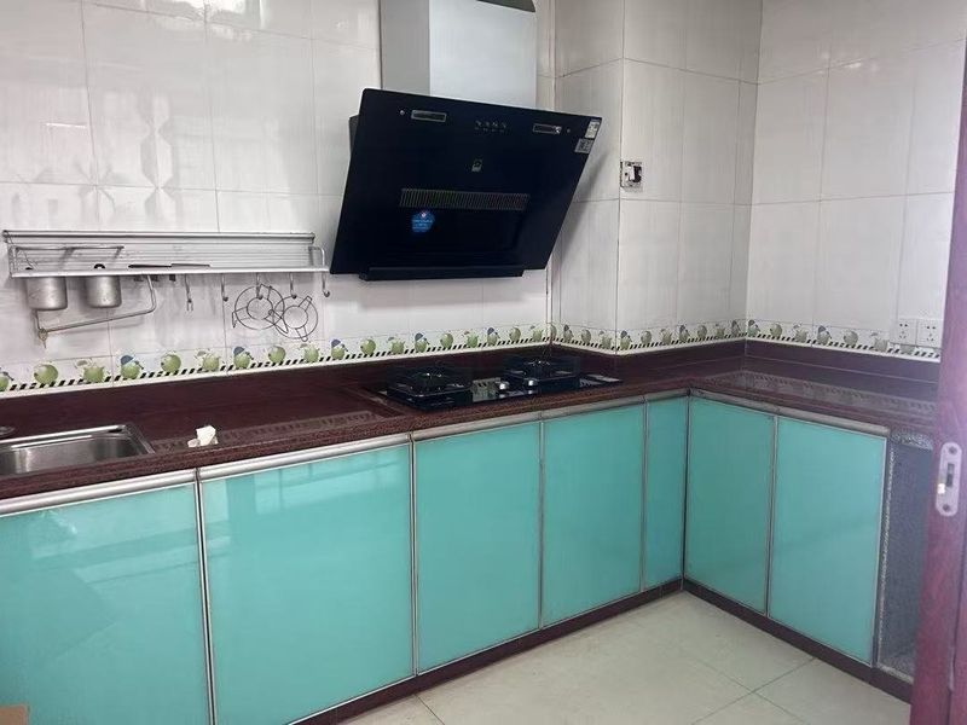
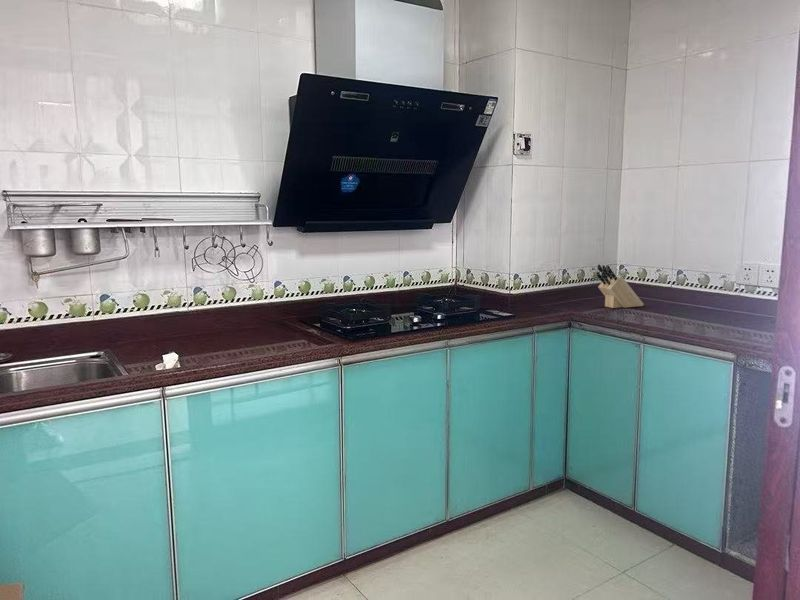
+ knife block (618, 285)
